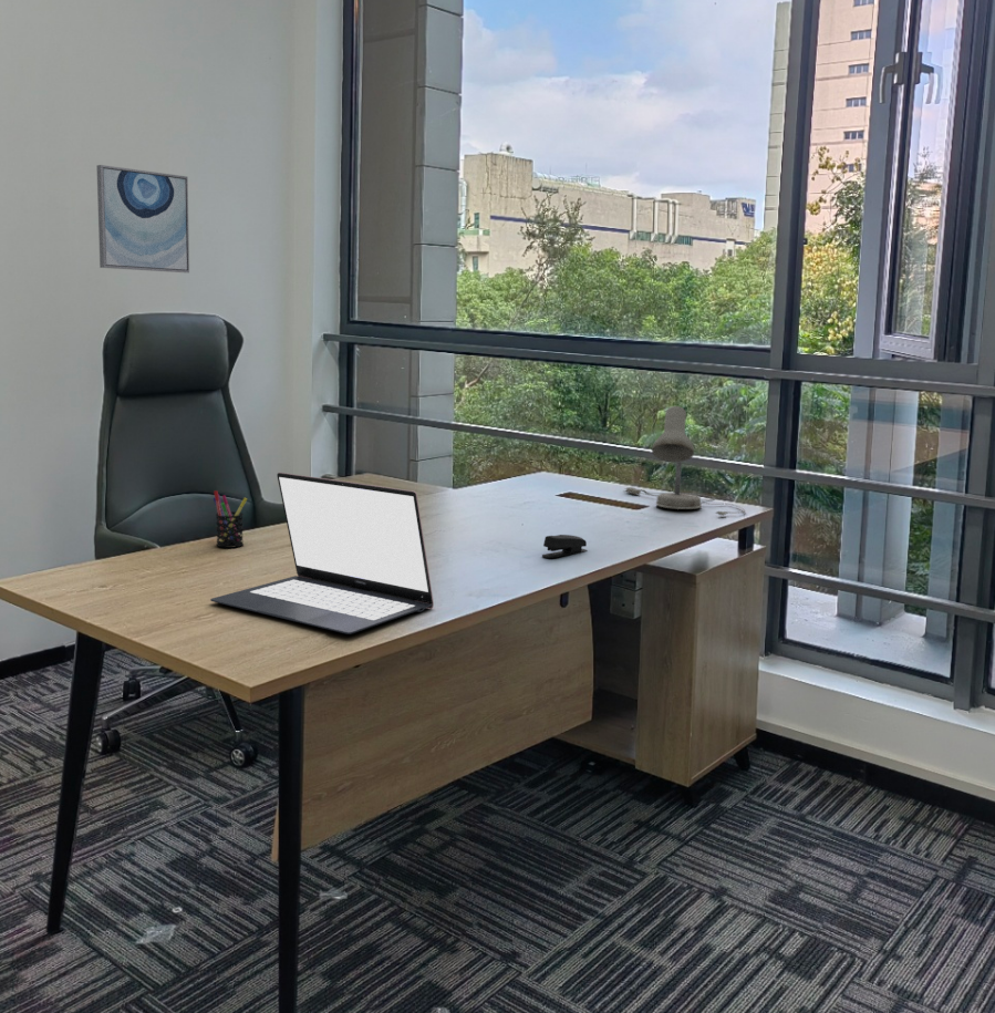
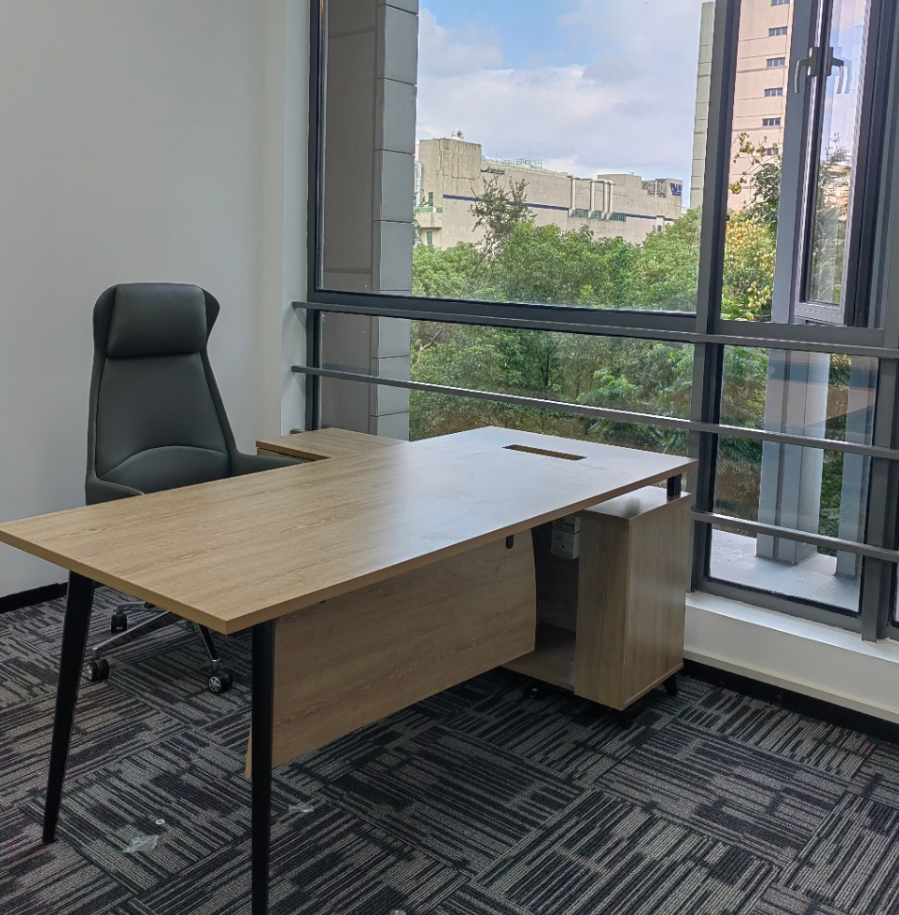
- stapler (564, 544)
- laptop (321, 546)
- pen holder (227, 518)
- desk lamp (675, 453)
- wall art (145, 220)
